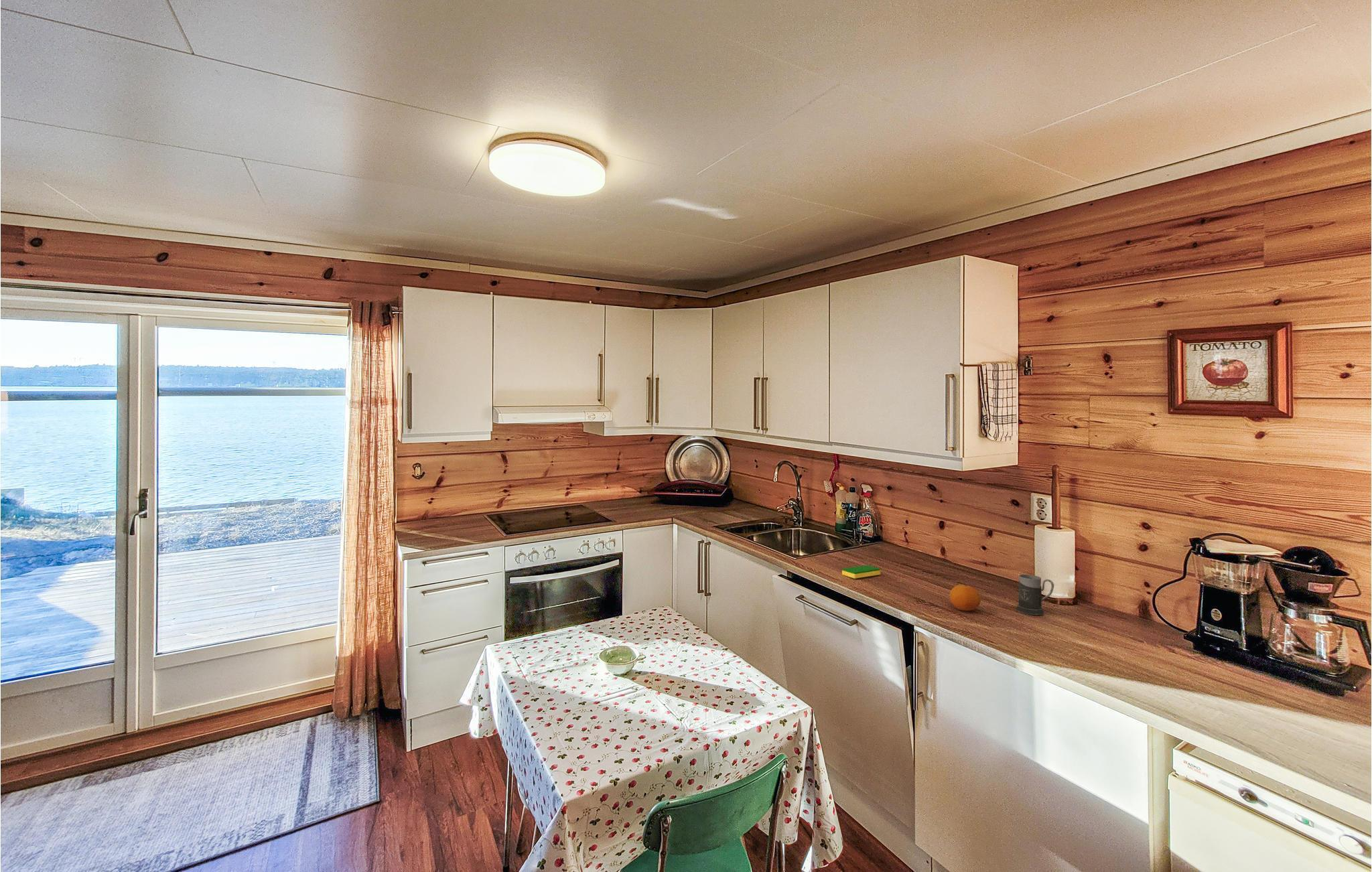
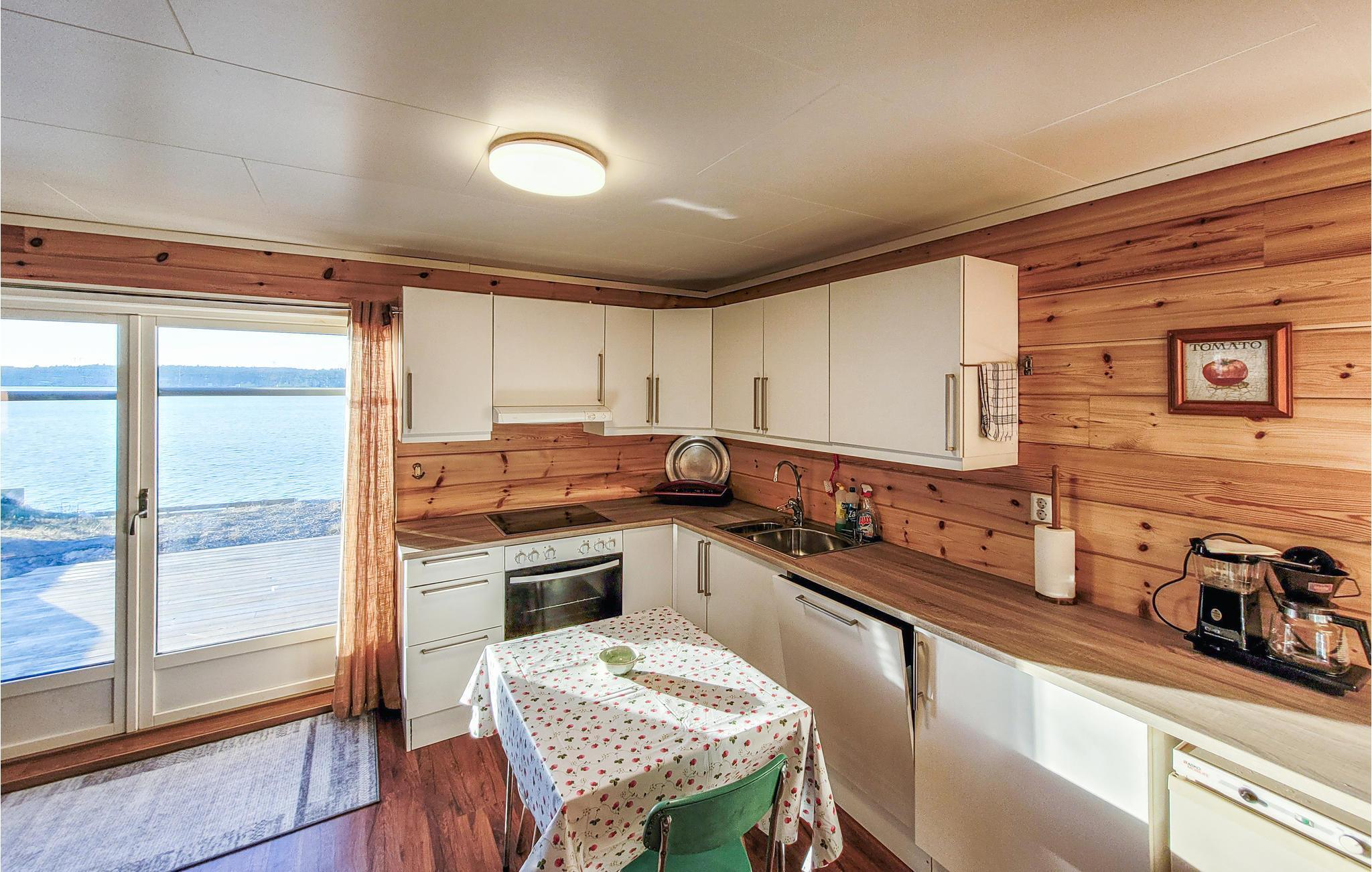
- dish sponge (861, 571)
- fruit (965, 597)
- mug (1035, 594)
